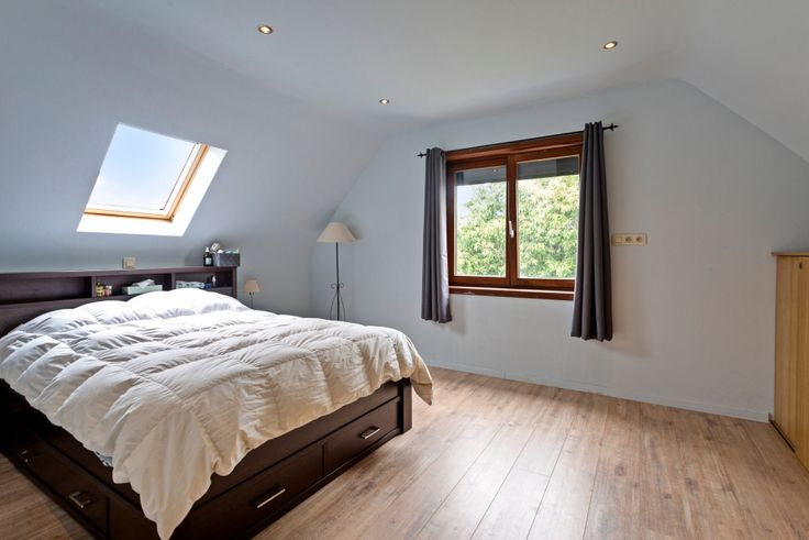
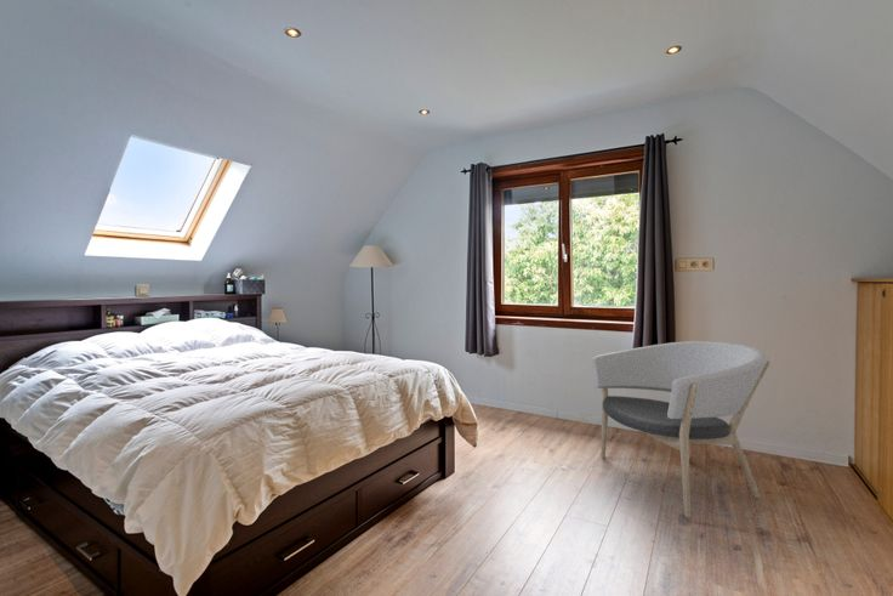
+ armchair (678, 413)
